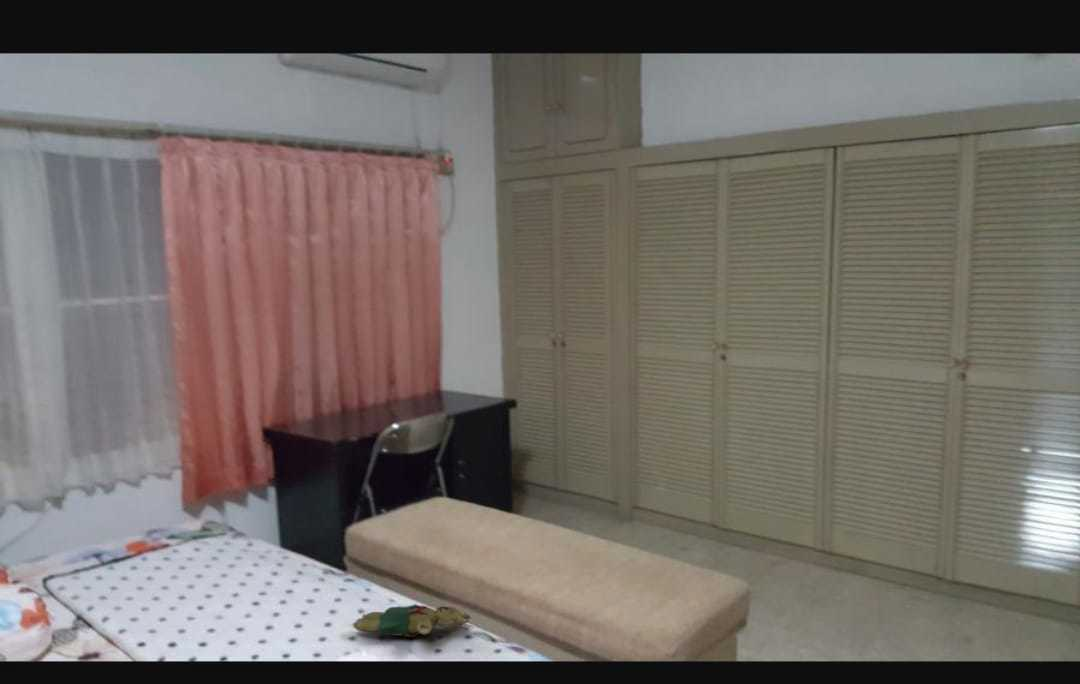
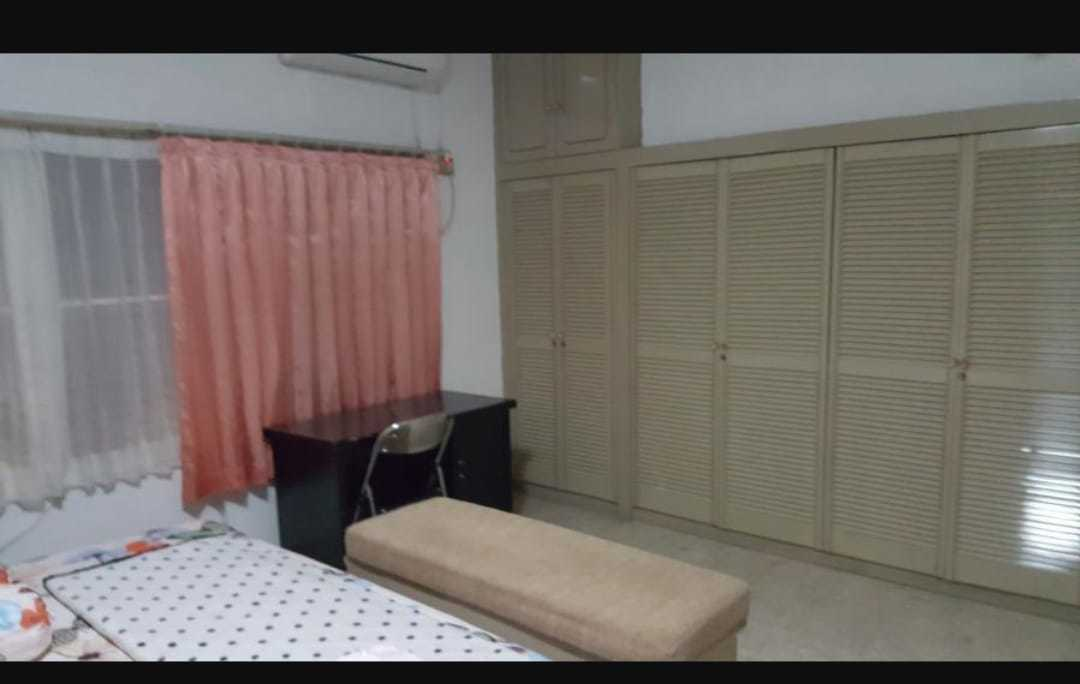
- teddy bear (414, 617)
